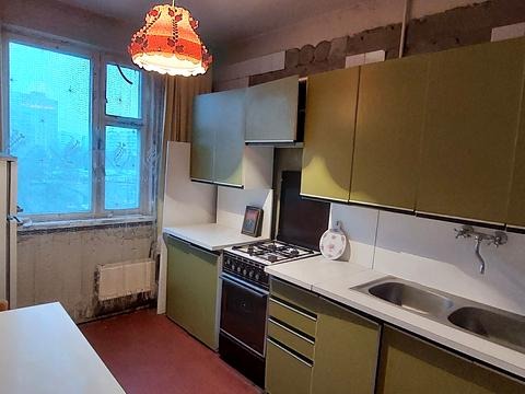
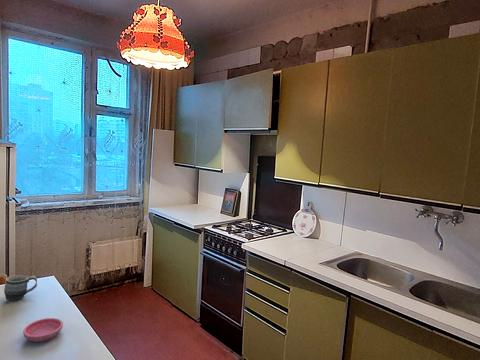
+ saucer (43, 330)
+ mug (20, 286)
